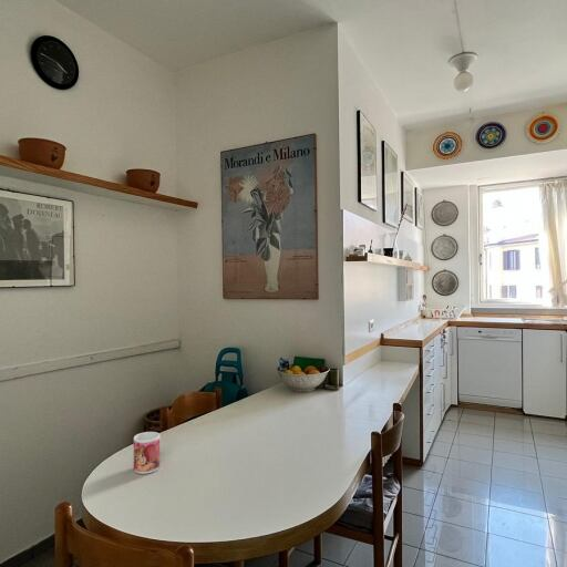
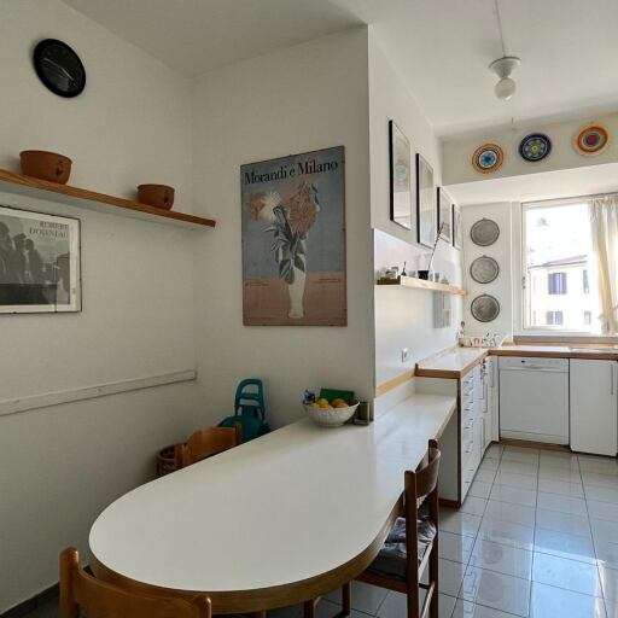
- mug (151, 450)
